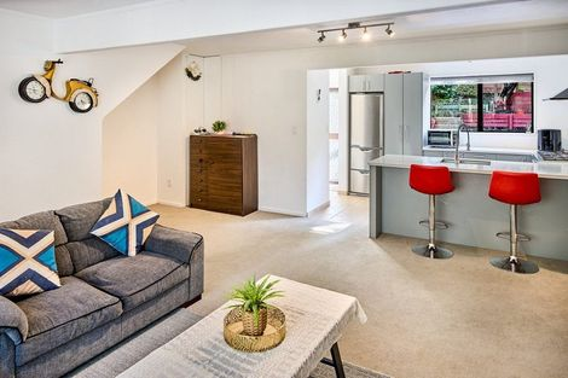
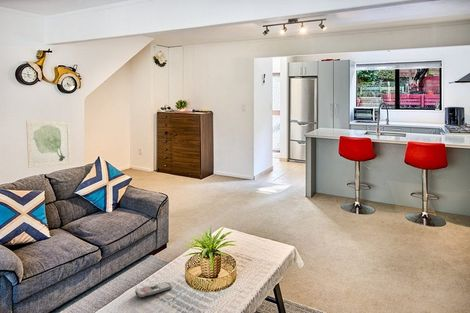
+ remote control (154, 289)
+ wall art (50, 143)
